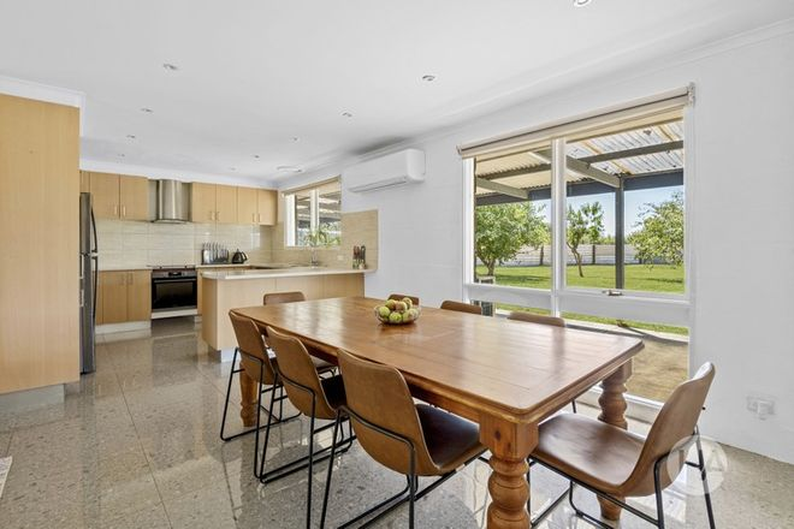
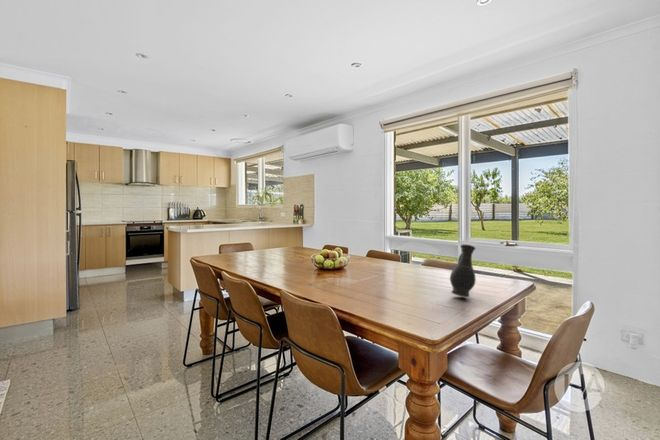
+ jug (463, 270)
